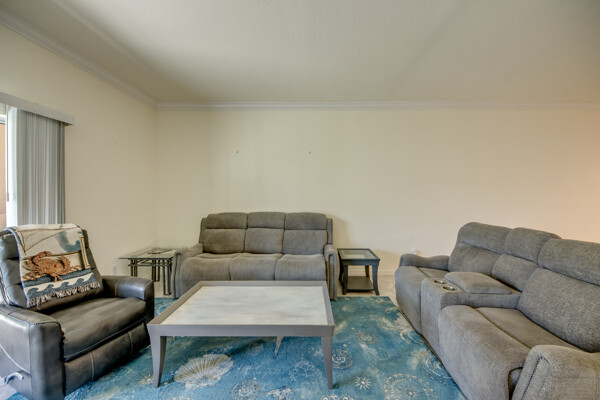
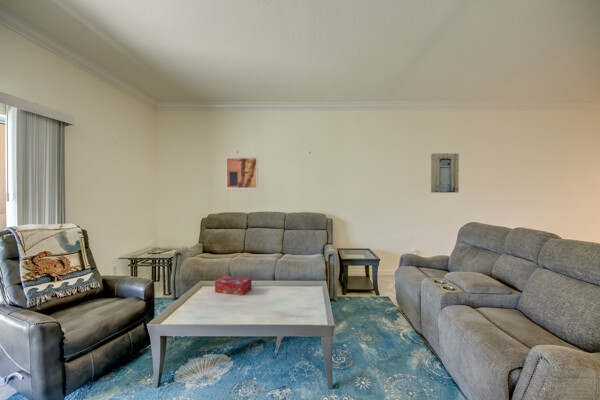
+ wall art (444, 173)
+ tissue box (233, 285)
+ wall art (241, 173)
